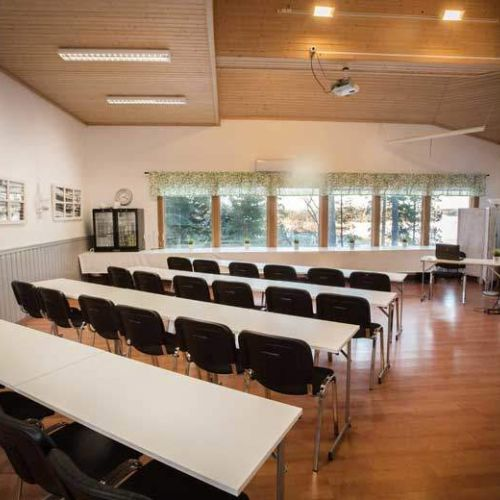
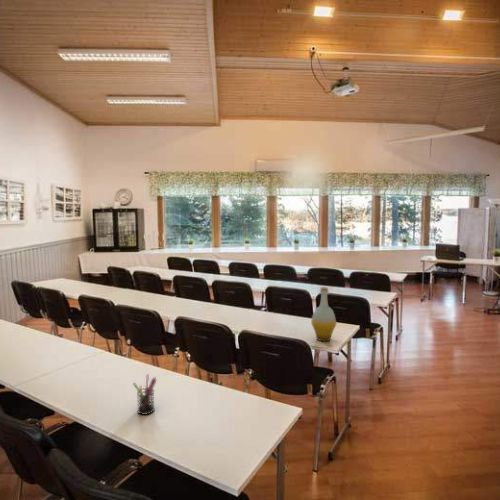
+ pen holder (144, 392)
+ bottle (323, 313)
